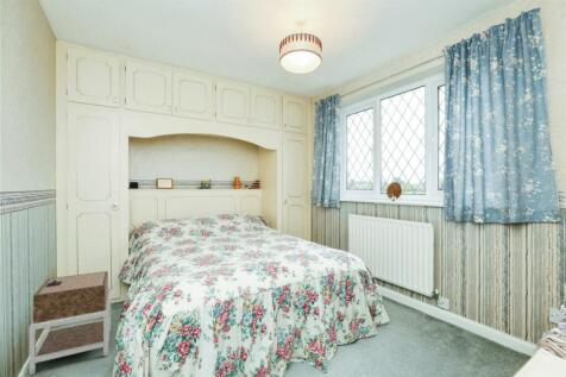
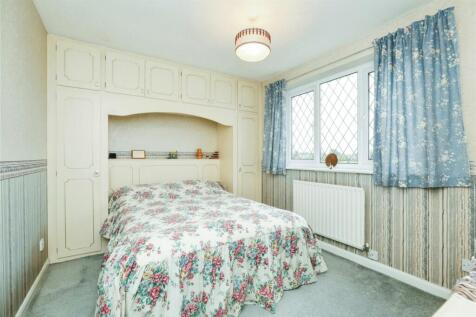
- nightstand (75, 313)
